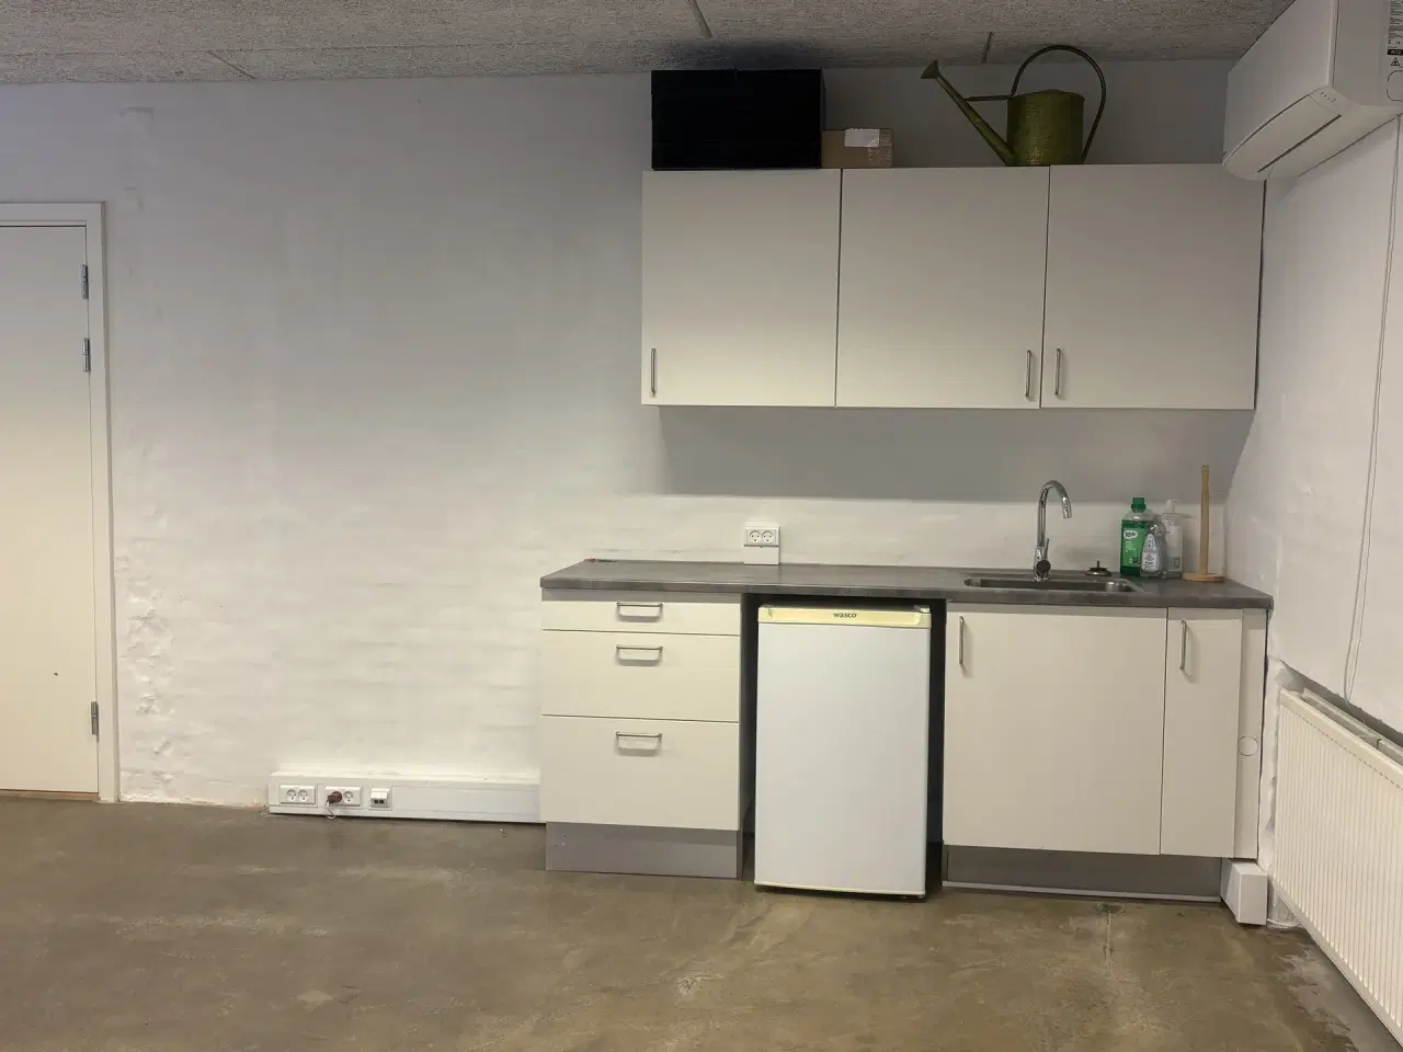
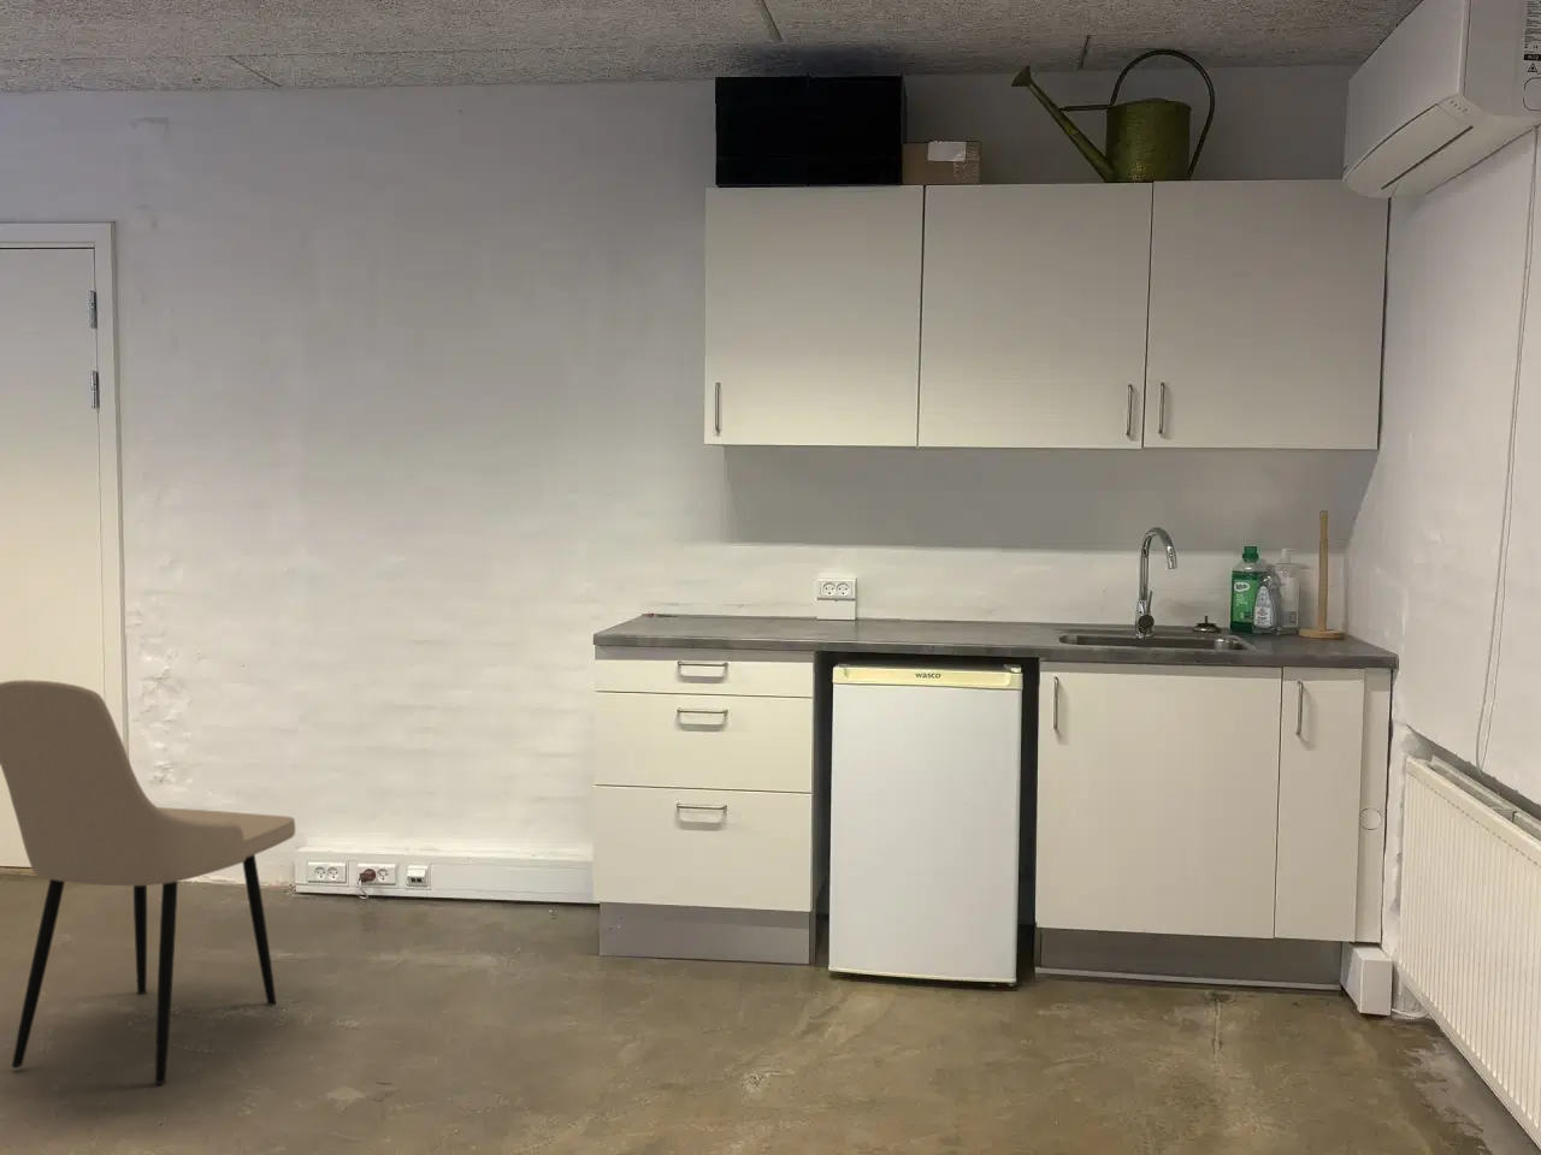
+ dining chair (136, 854)
